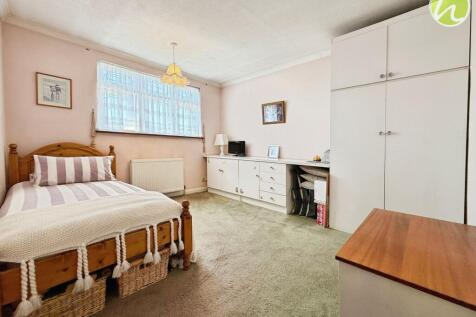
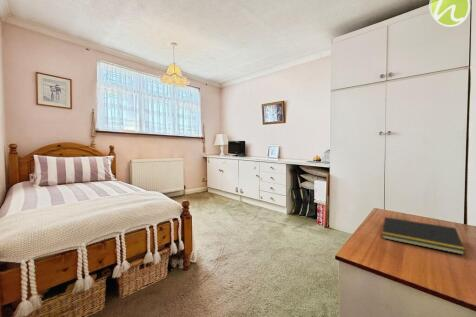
+ notepad (418, 233)
